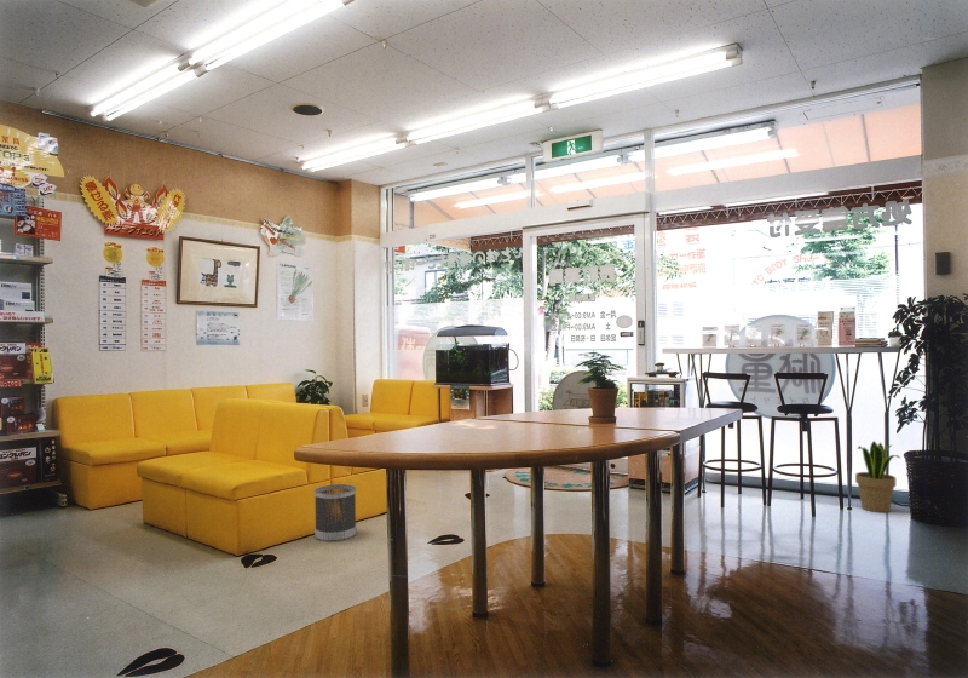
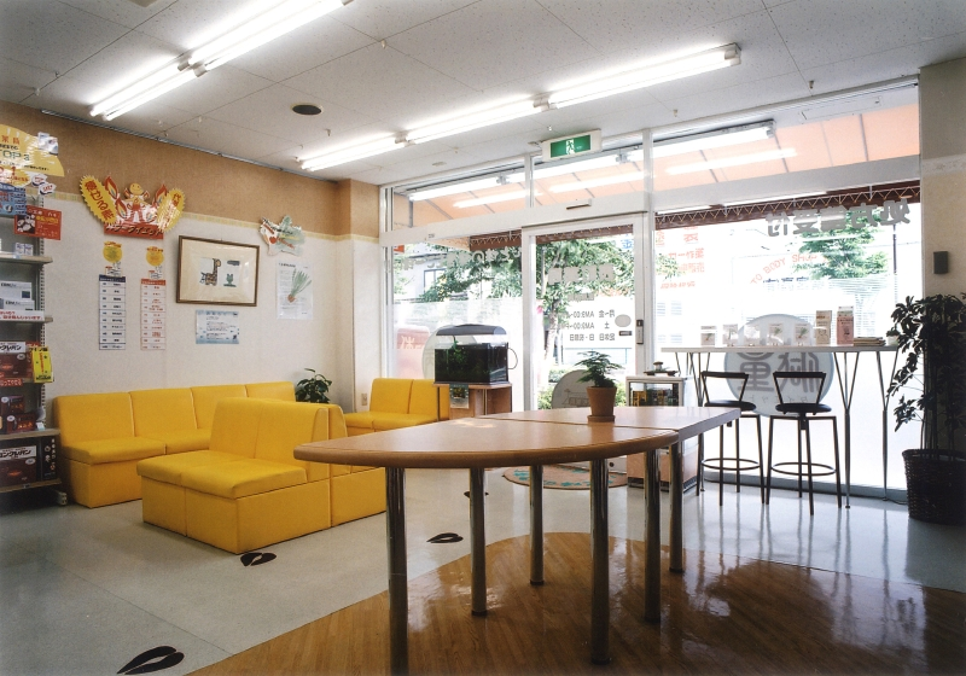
- wastebasket (335, 512)
- potted plant (877, 475)
